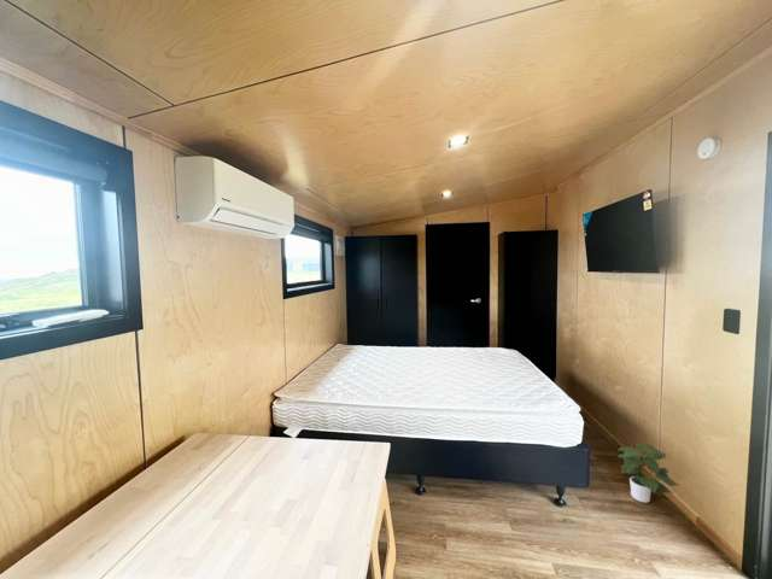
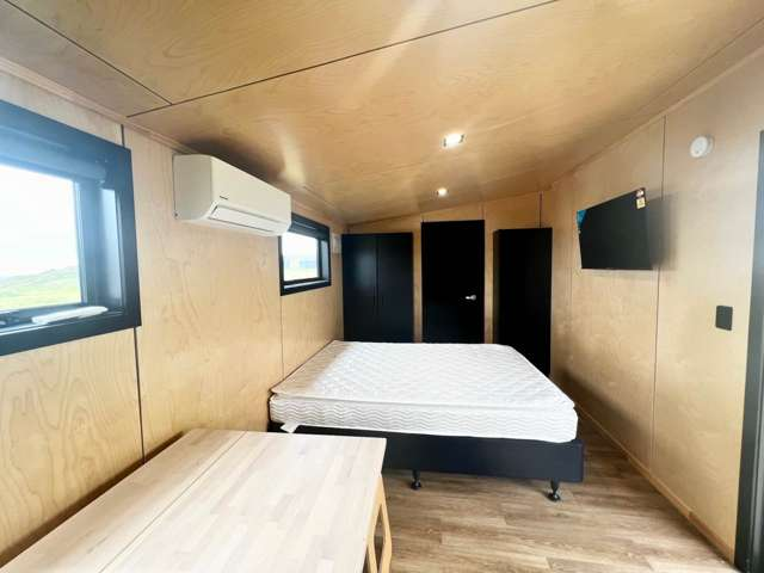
- potted plant (639, 470)
